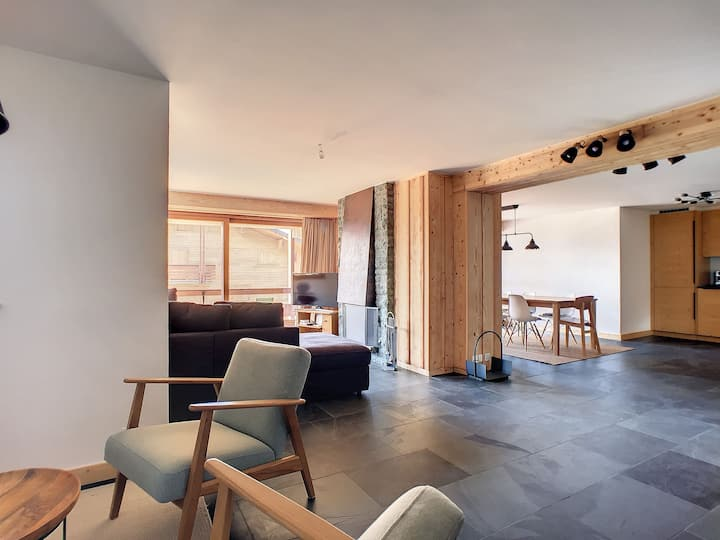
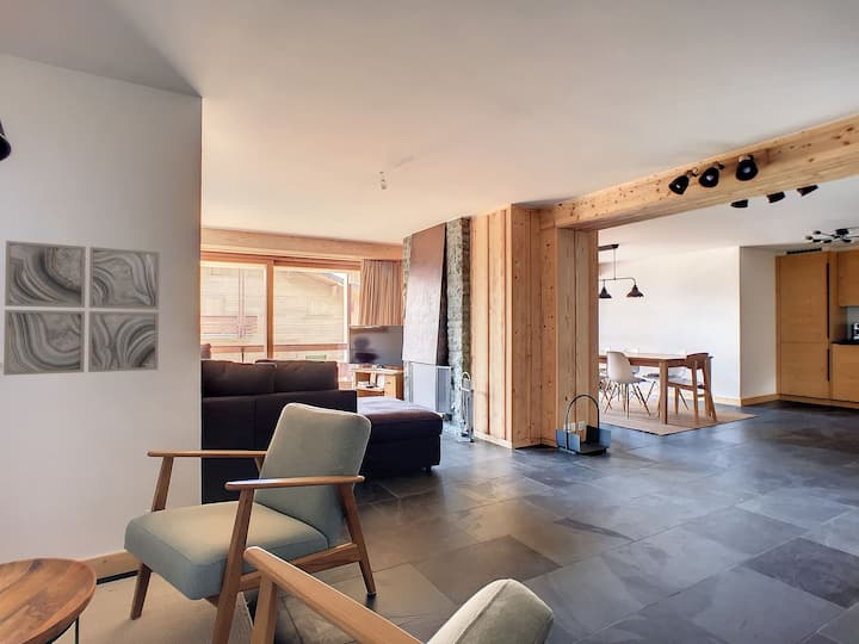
+ wall art (89, 311)
